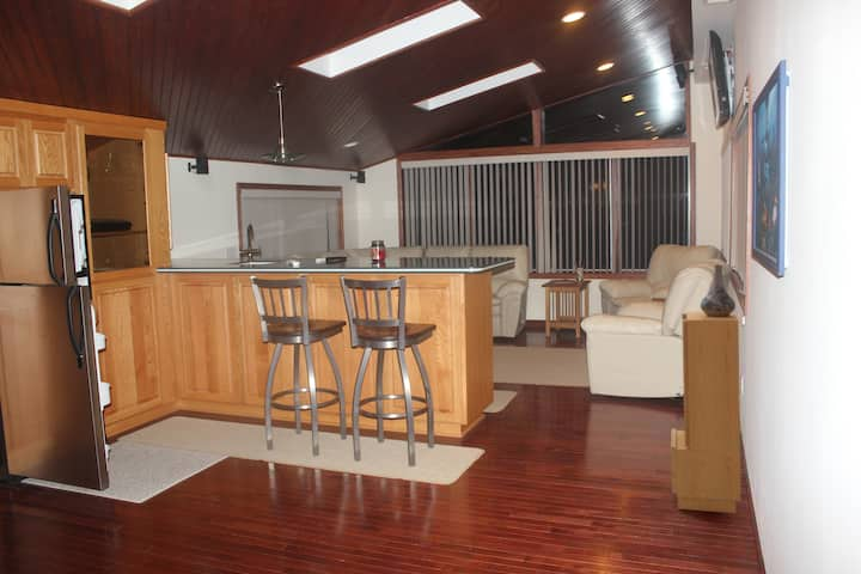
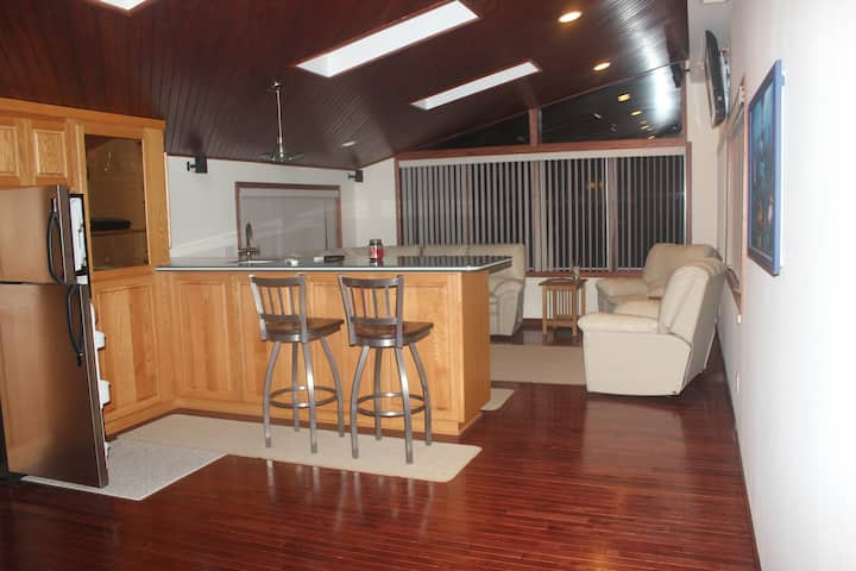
- decorative vase (718, 289)
- storage cabinet (703, 408)
